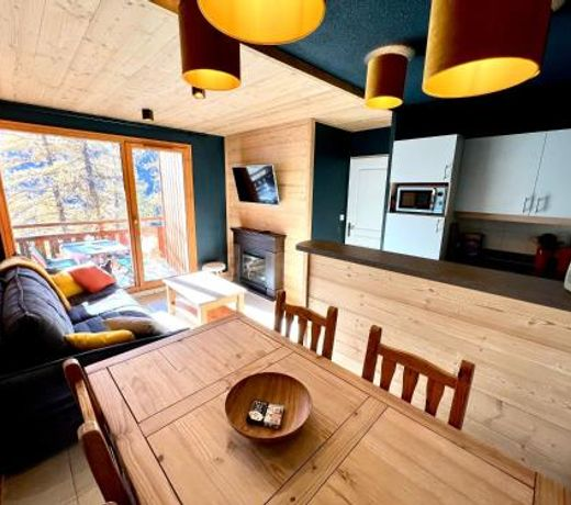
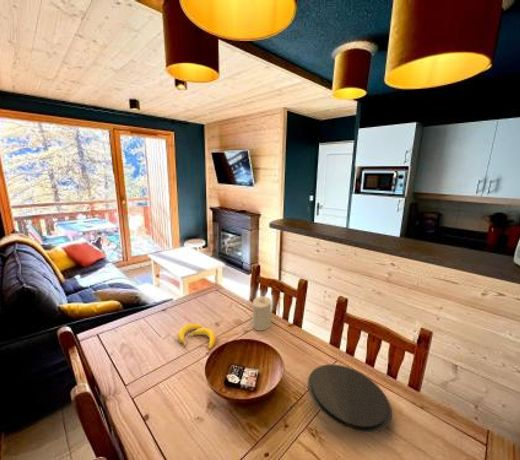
+ banana (196, 334)
+ candle (261, 310)
+ plate (347, 396)
